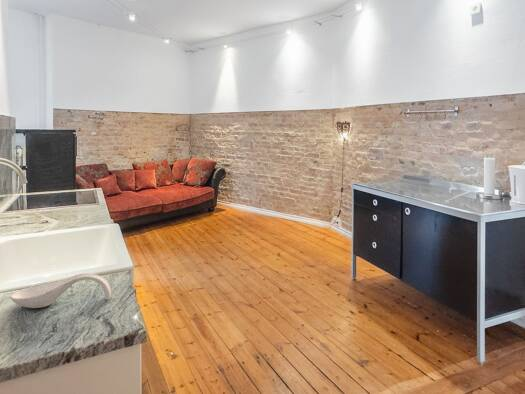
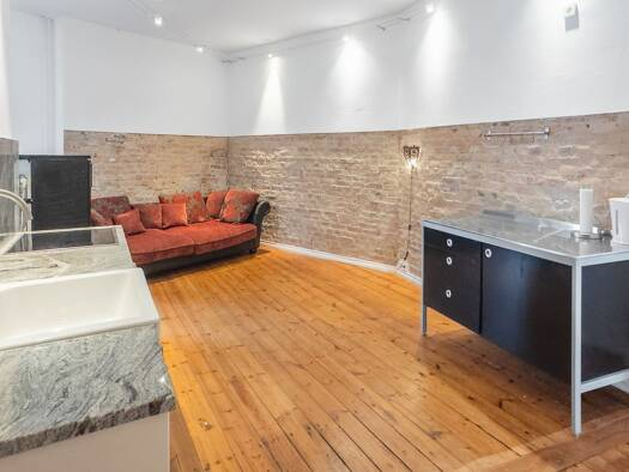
- spoon rest (63, 289)
